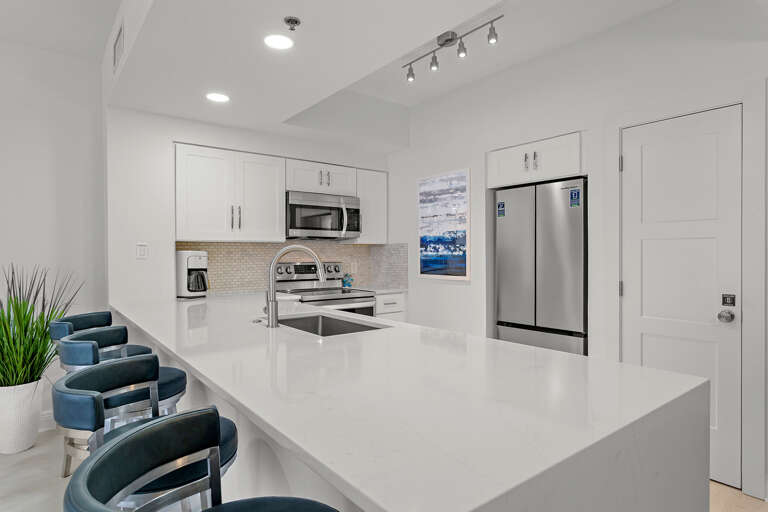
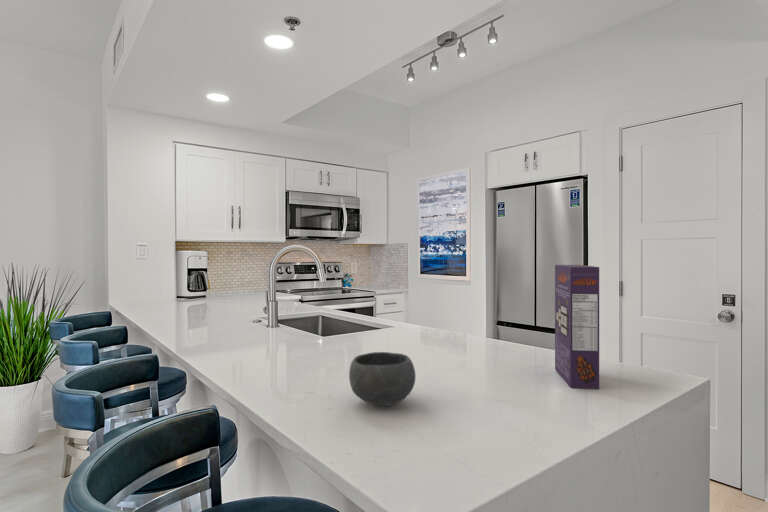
+ bowl (382, 380)
+ cereal box (575, 322)
